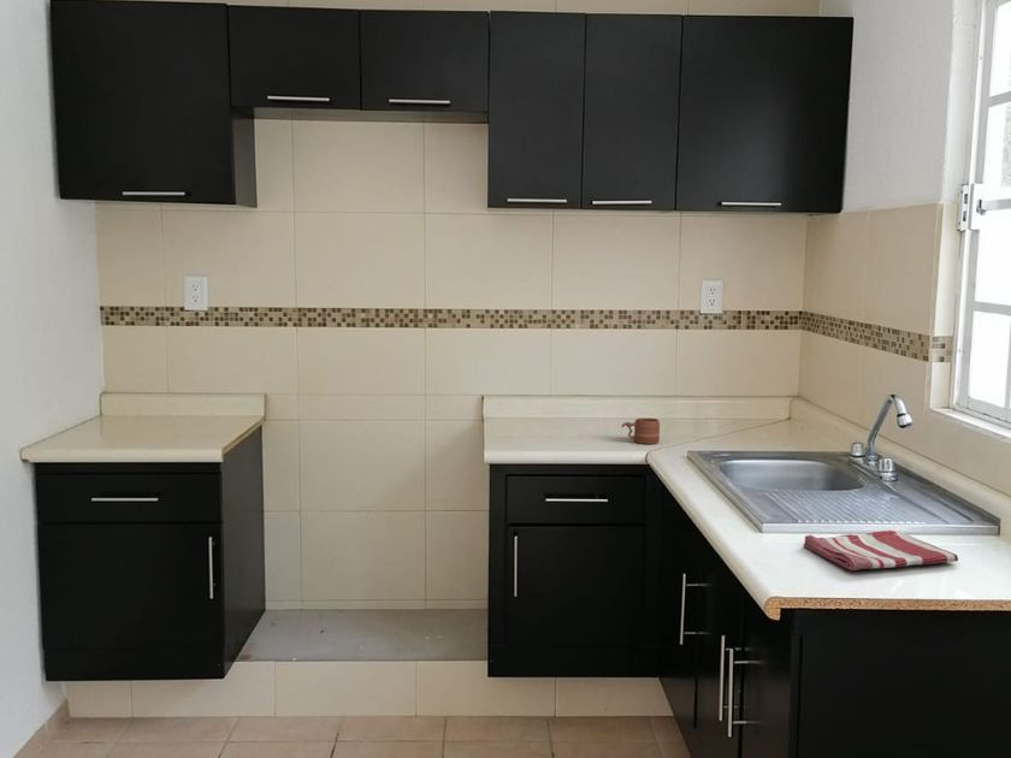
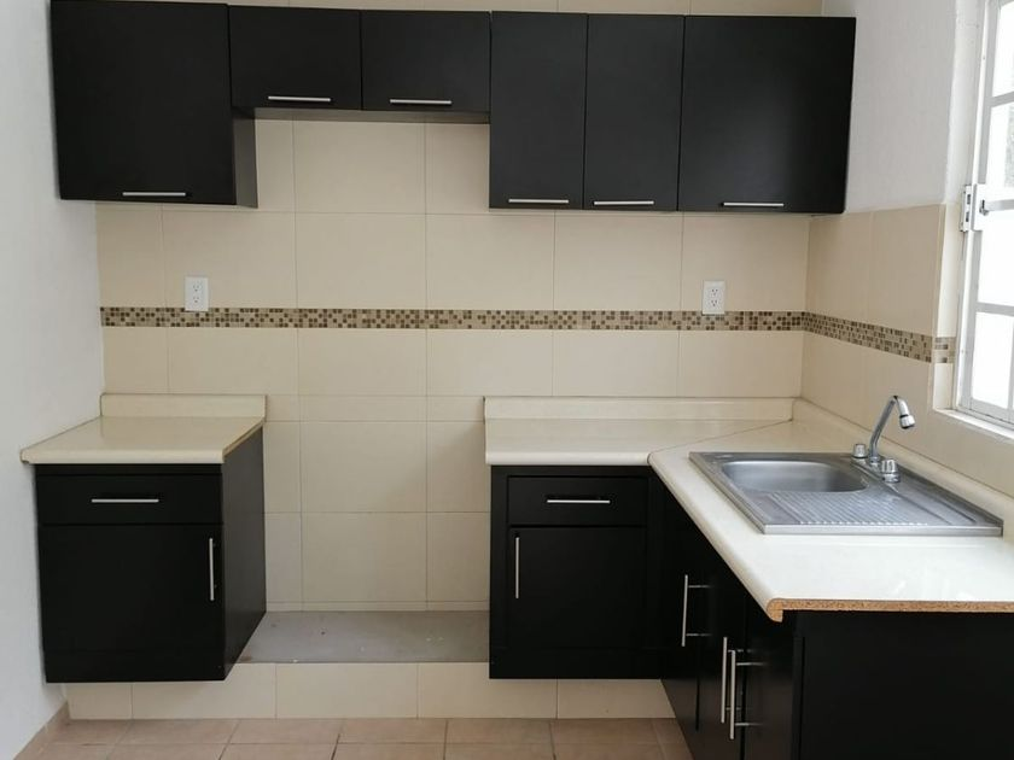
- dish towel (877, 549)
- mug (639, 431)
